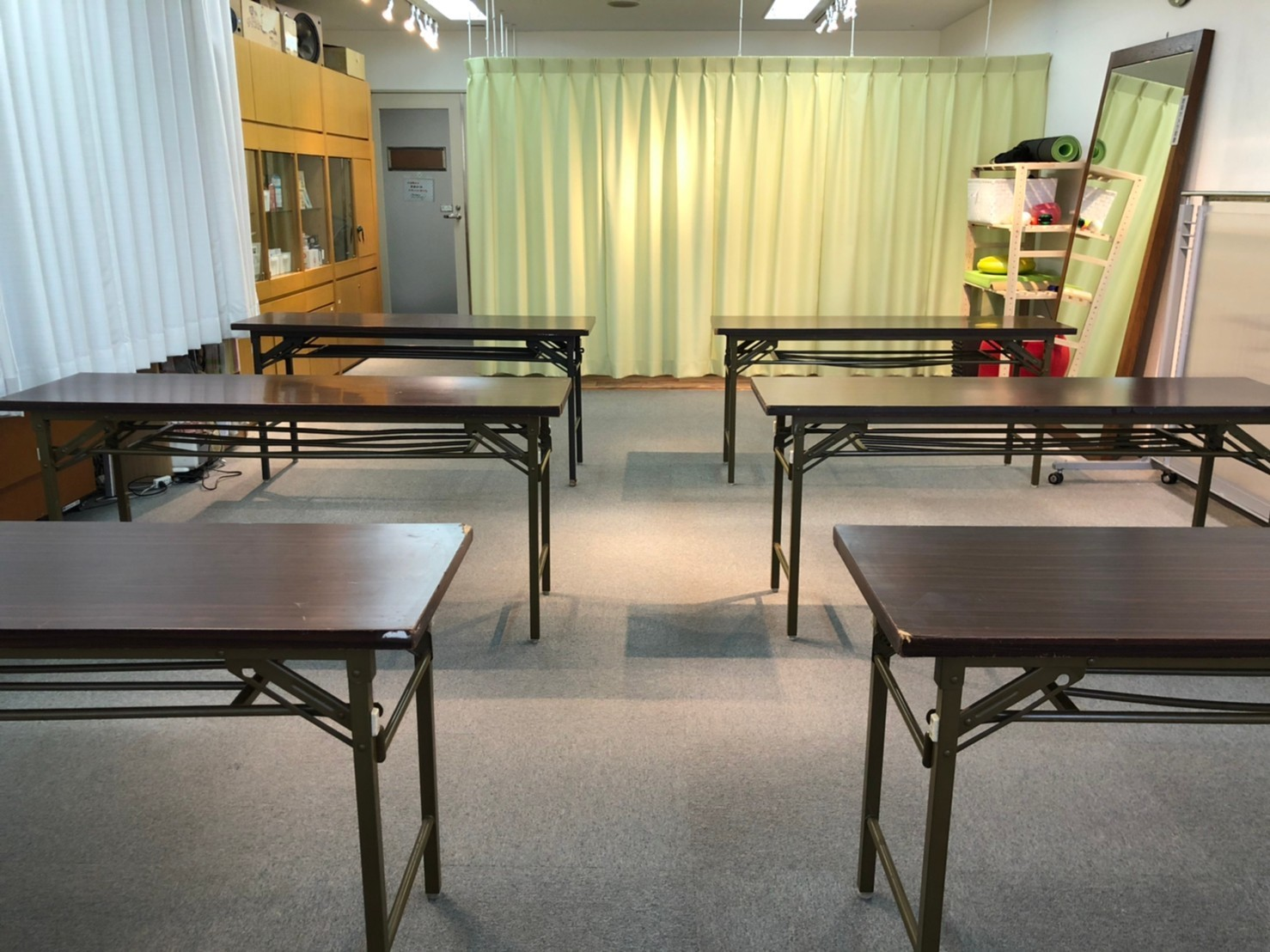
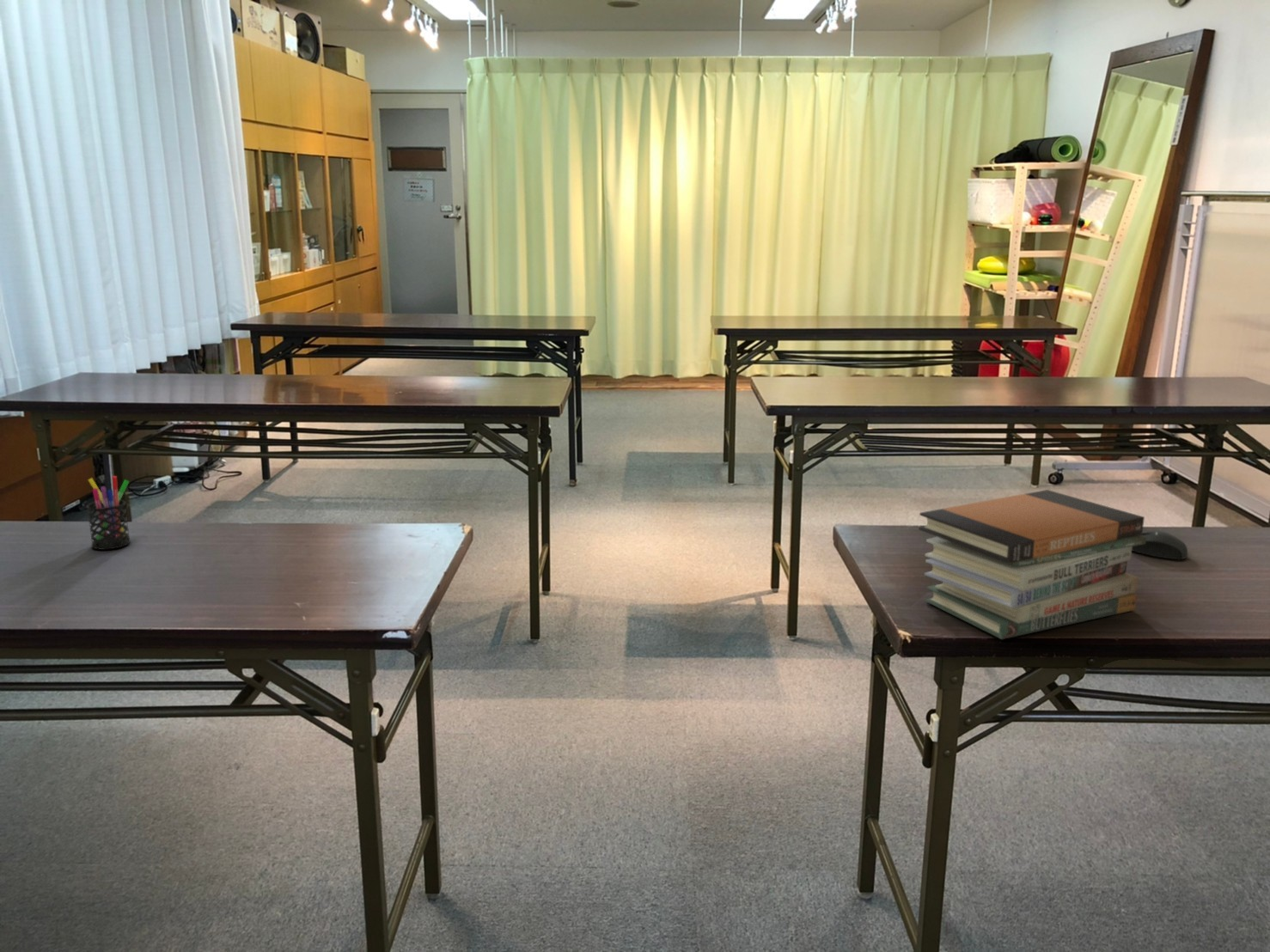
+ book stack (1029, 560)
+ mouse (1157, 542)
+ pen holder (112, 509)
